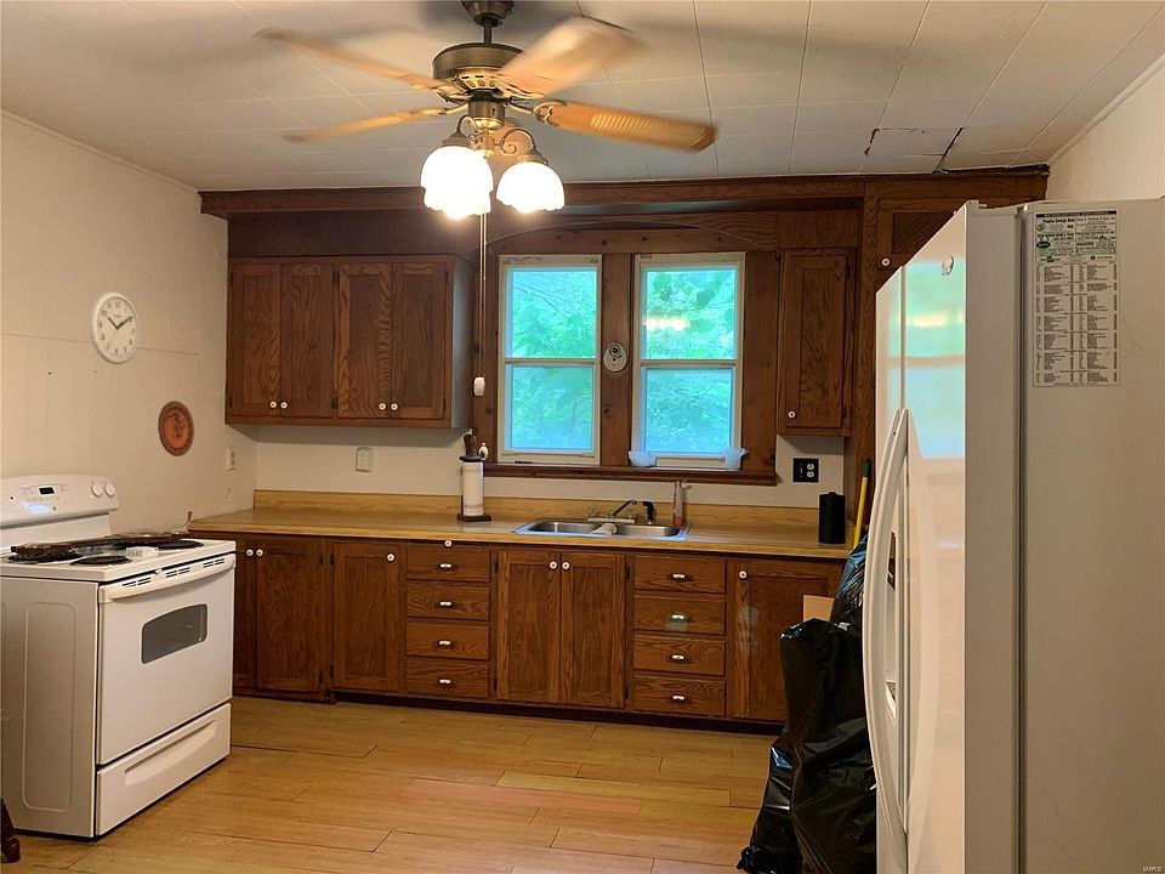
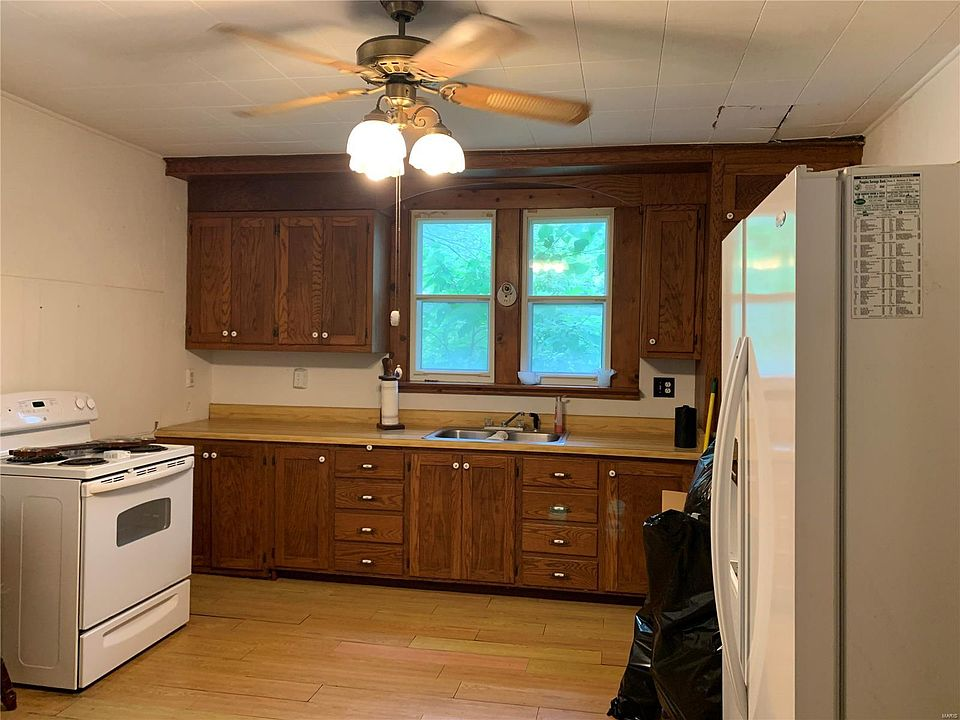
- wall clock (116, 328)
- decorative plate (175, 429)
